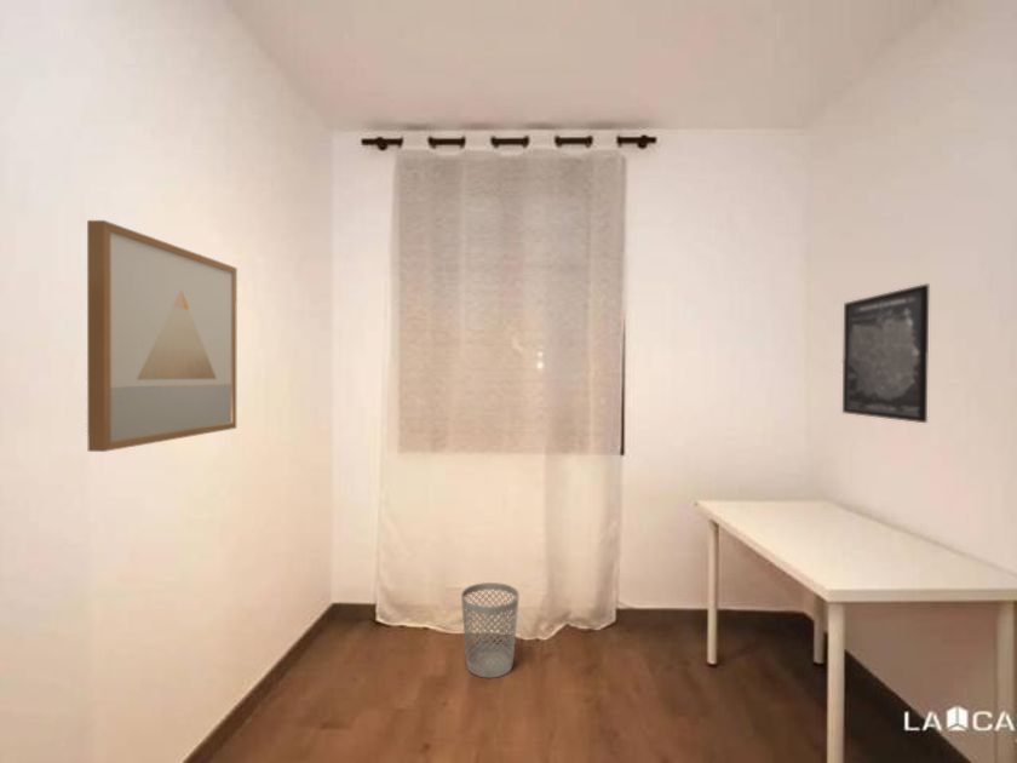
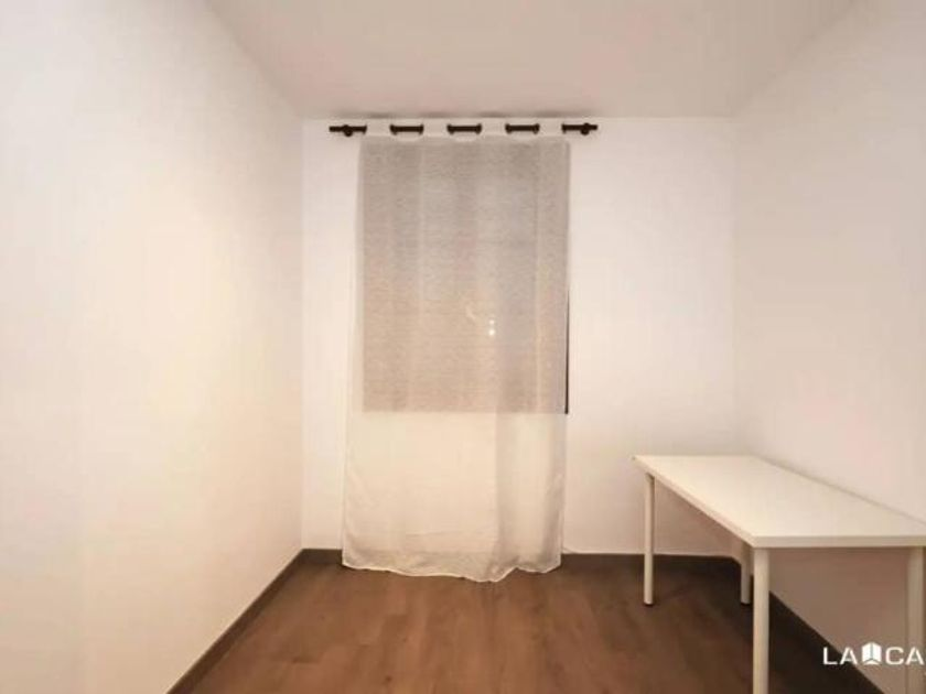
- wastebasket (489, 629)
- wall art (174, 343)
- wall art (880, 356)
